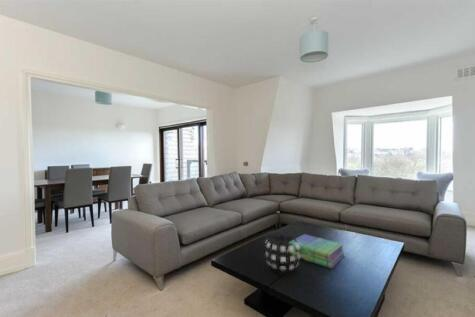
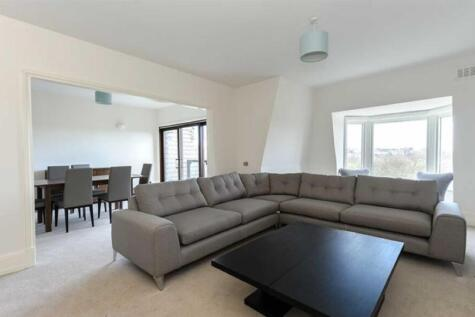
- decorative ball (282, 251)
- stack of books (315, 249)
